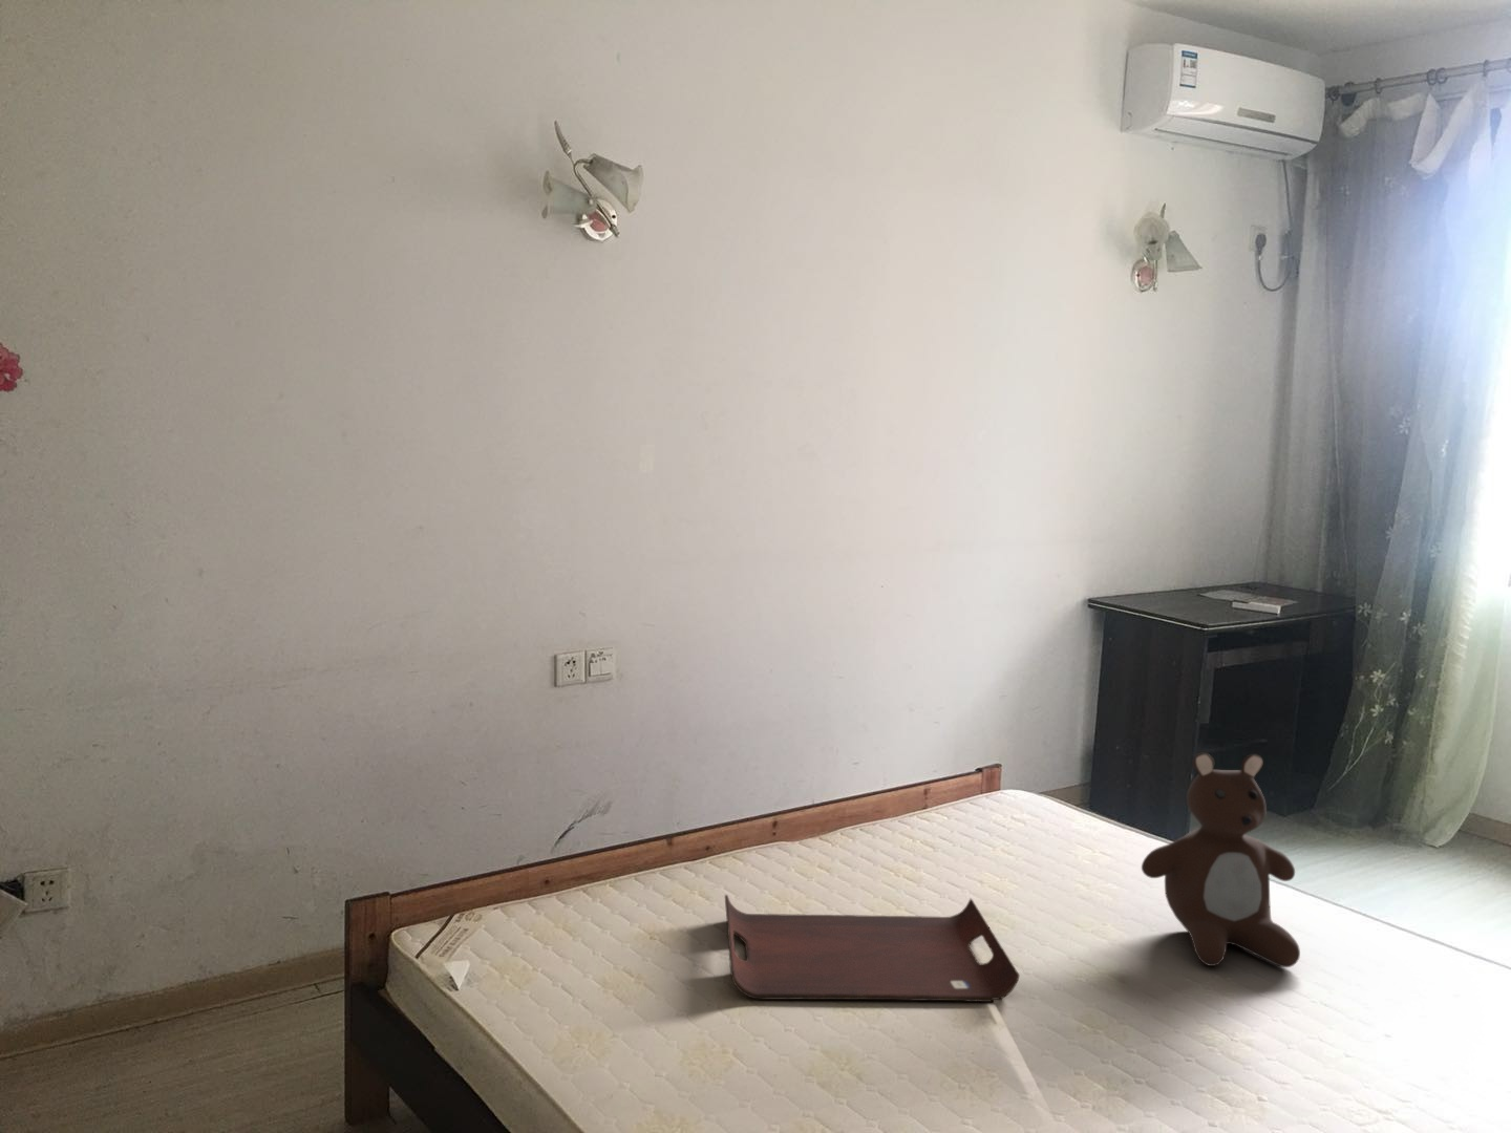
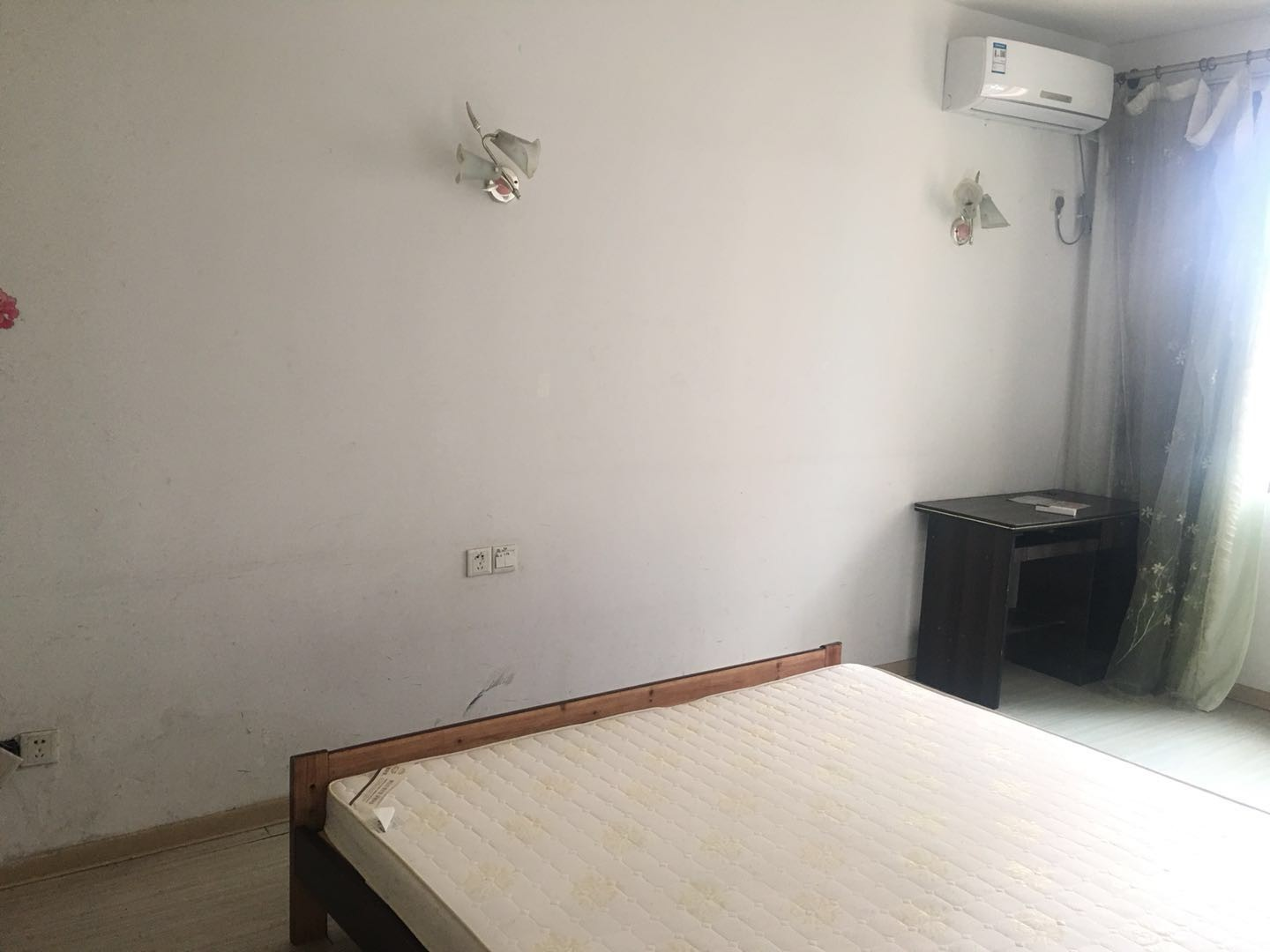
- serving tray (860, 943)
- teddy bear (1231, 853)
